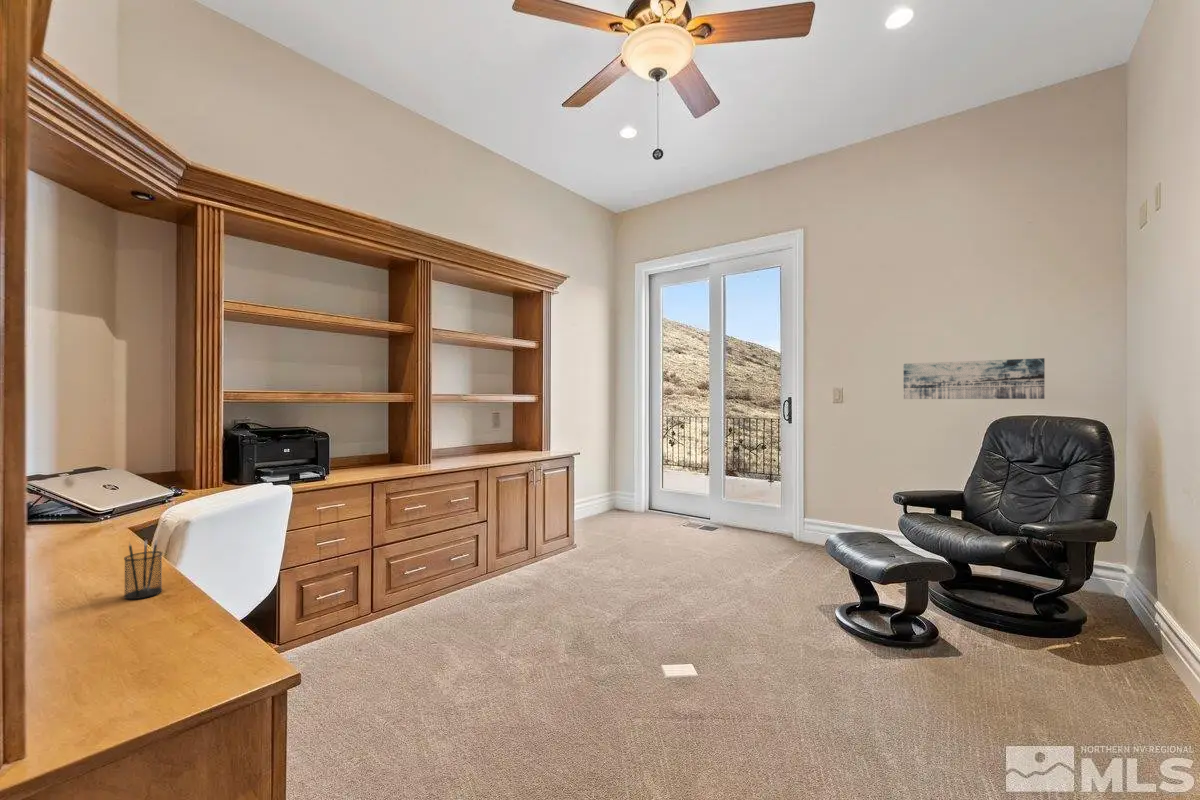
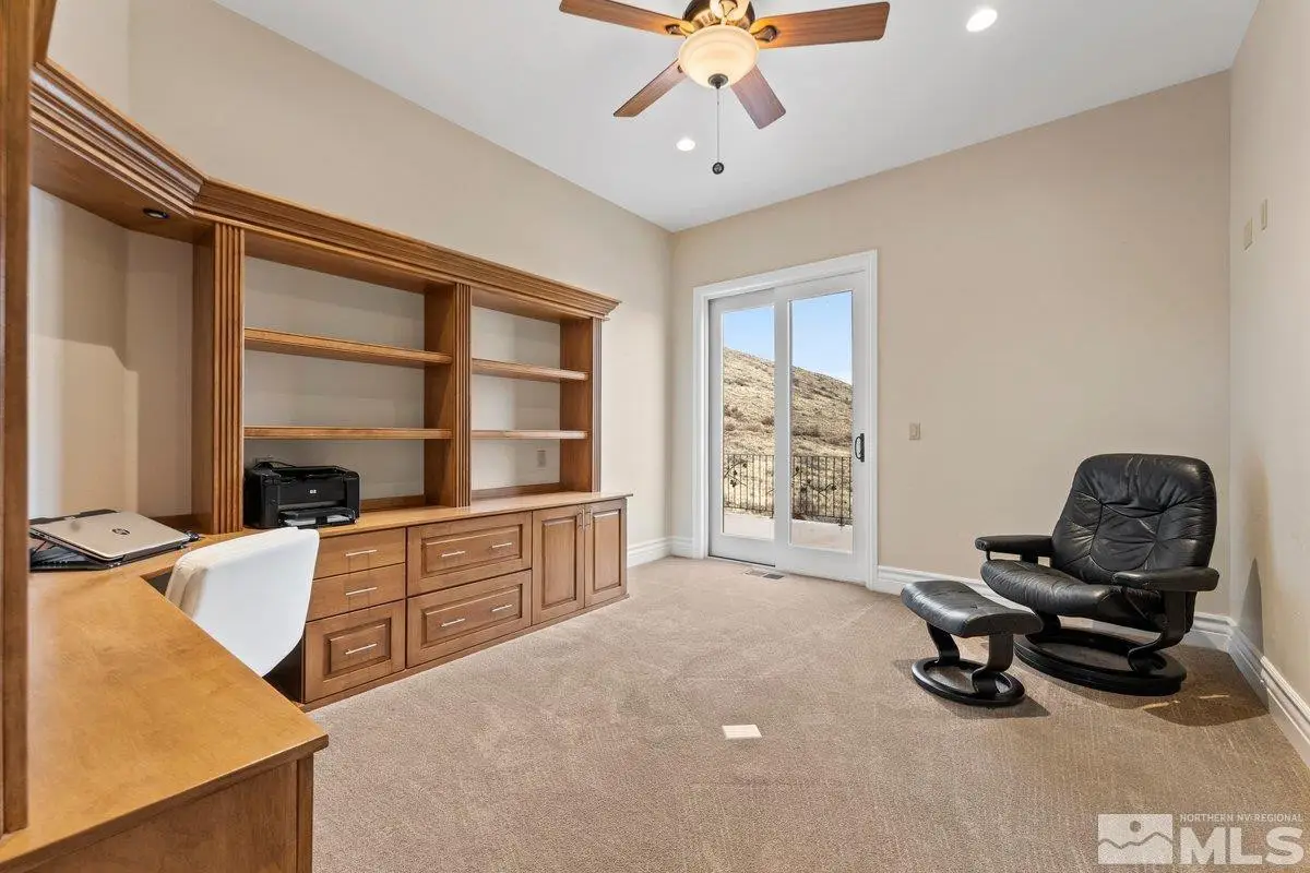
- wall art (969, 380)
- pencil holder (144, 565)
